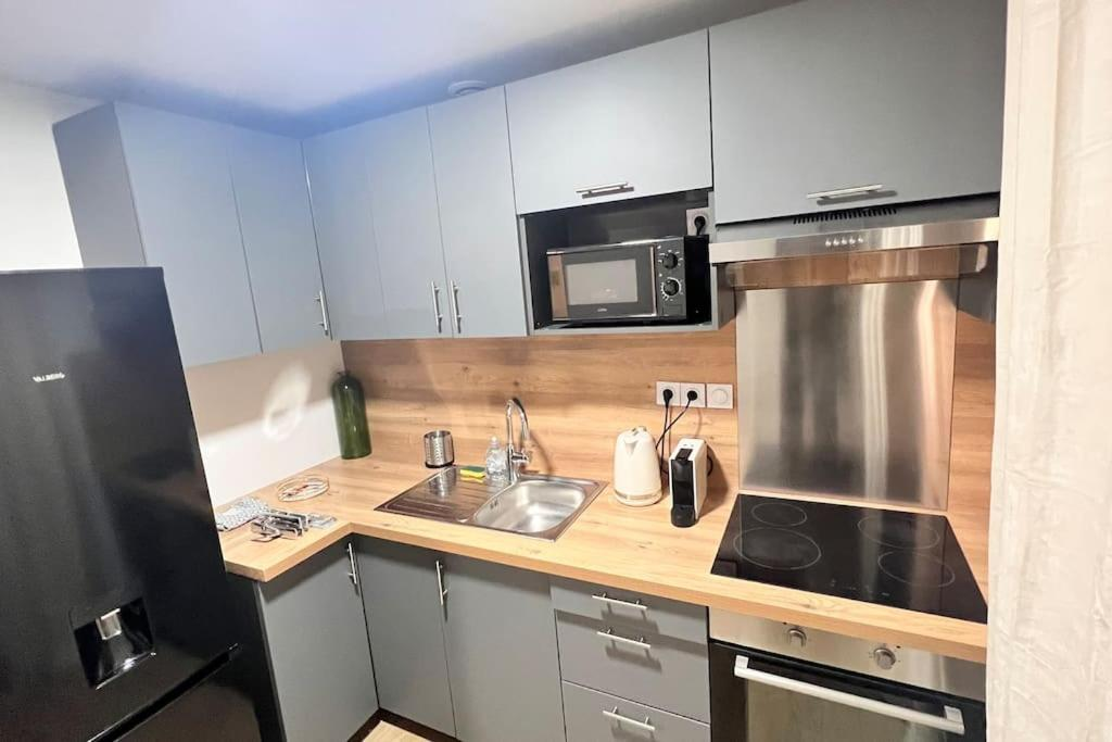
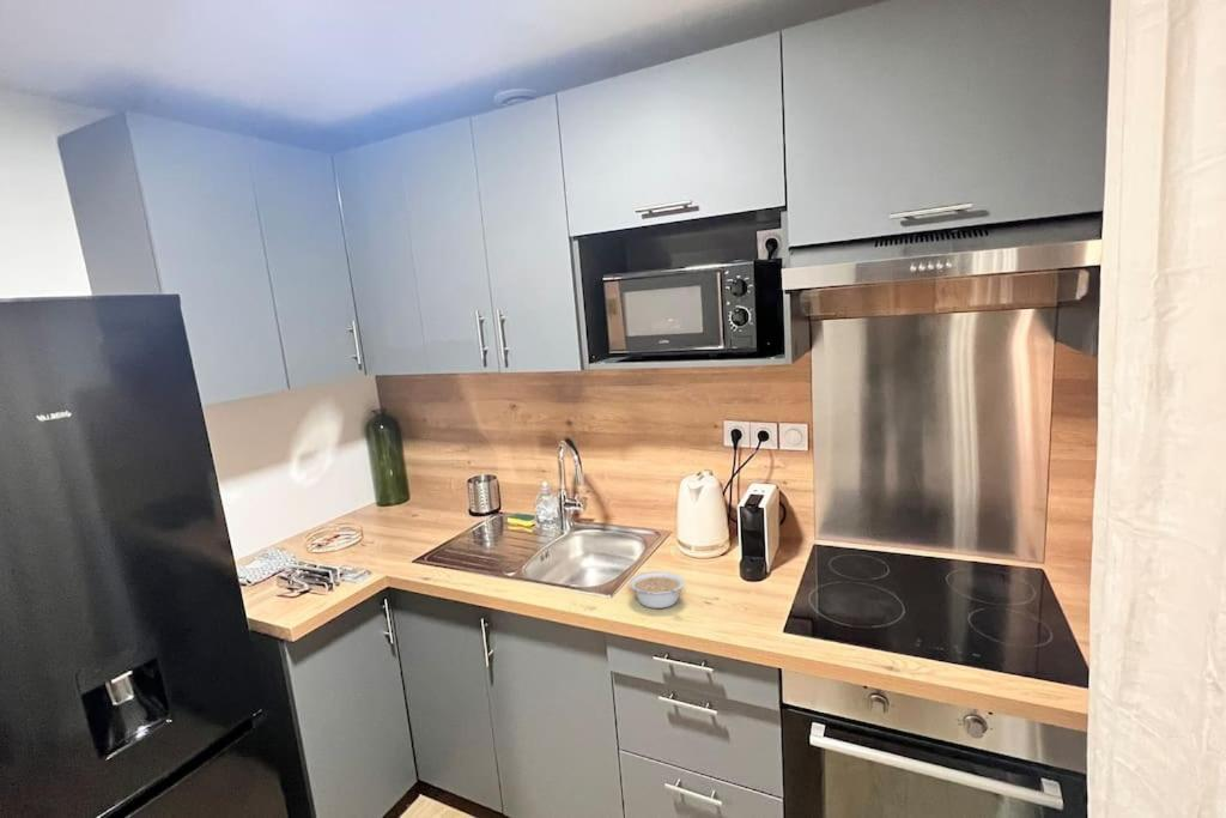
+ legume (658, 589)
